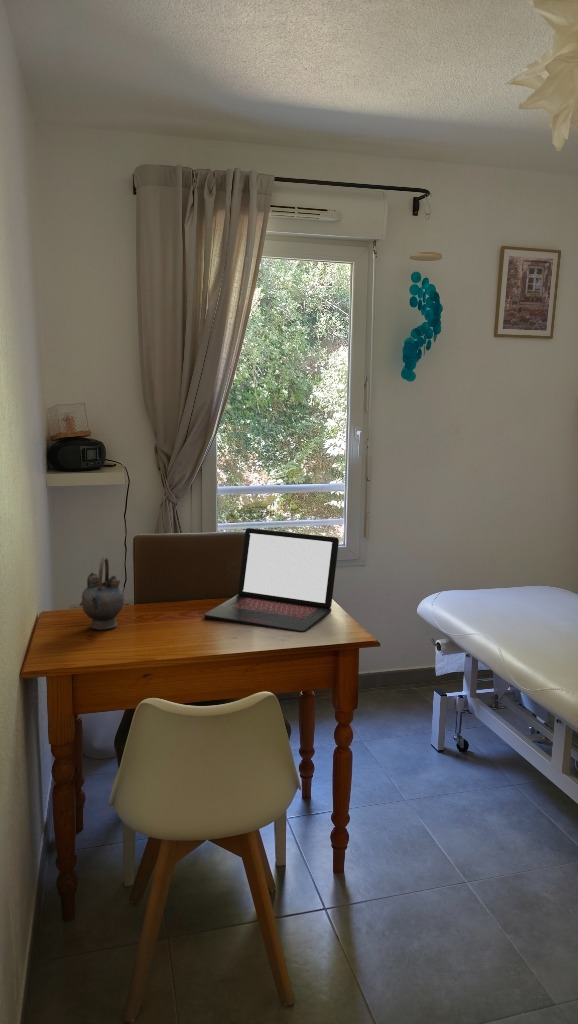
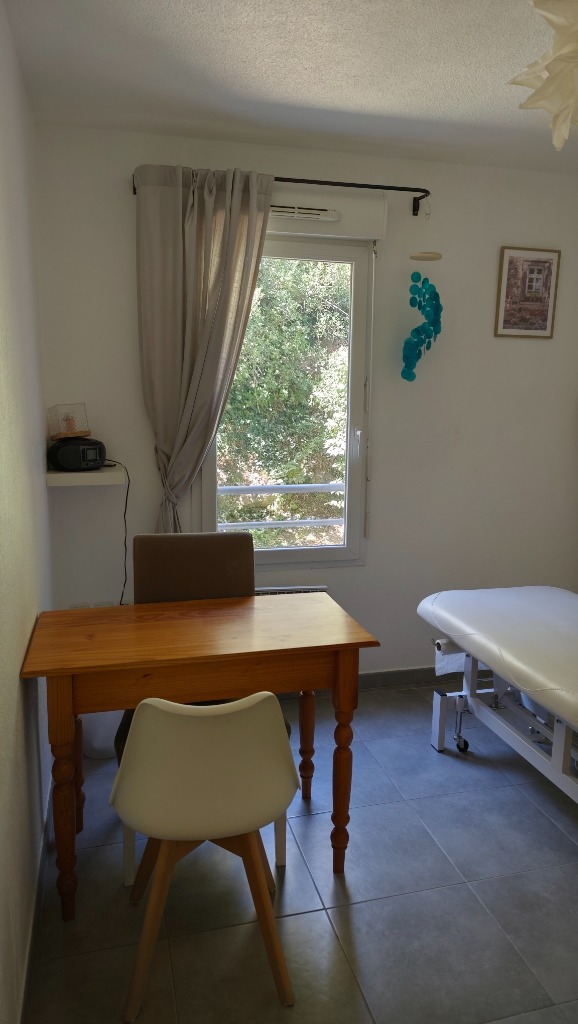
- laptop (272, 577)
- teapot (100, 593)
